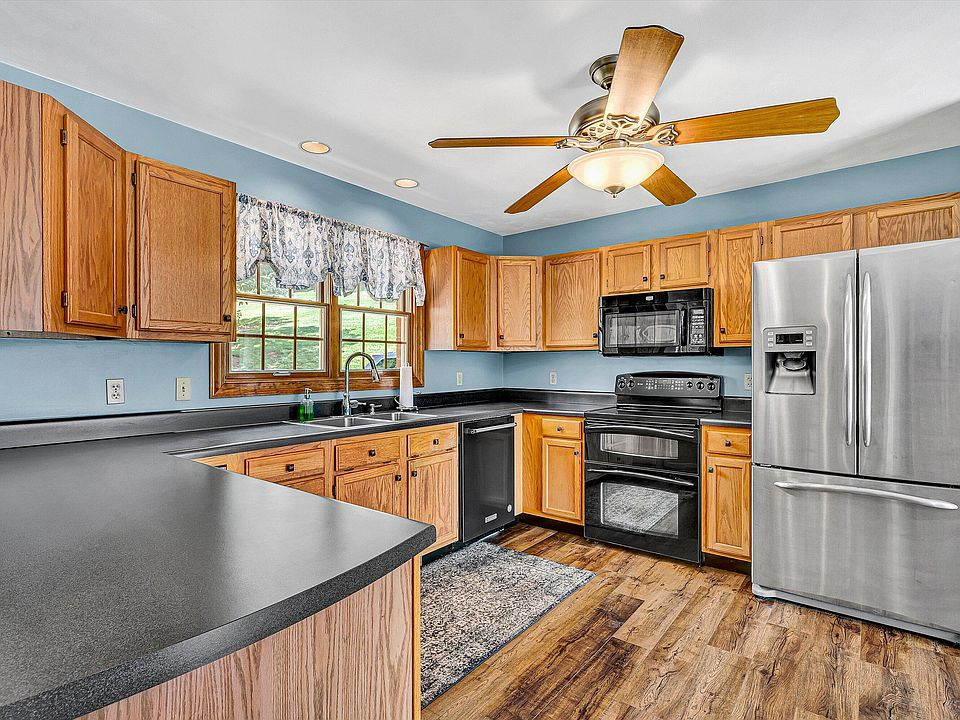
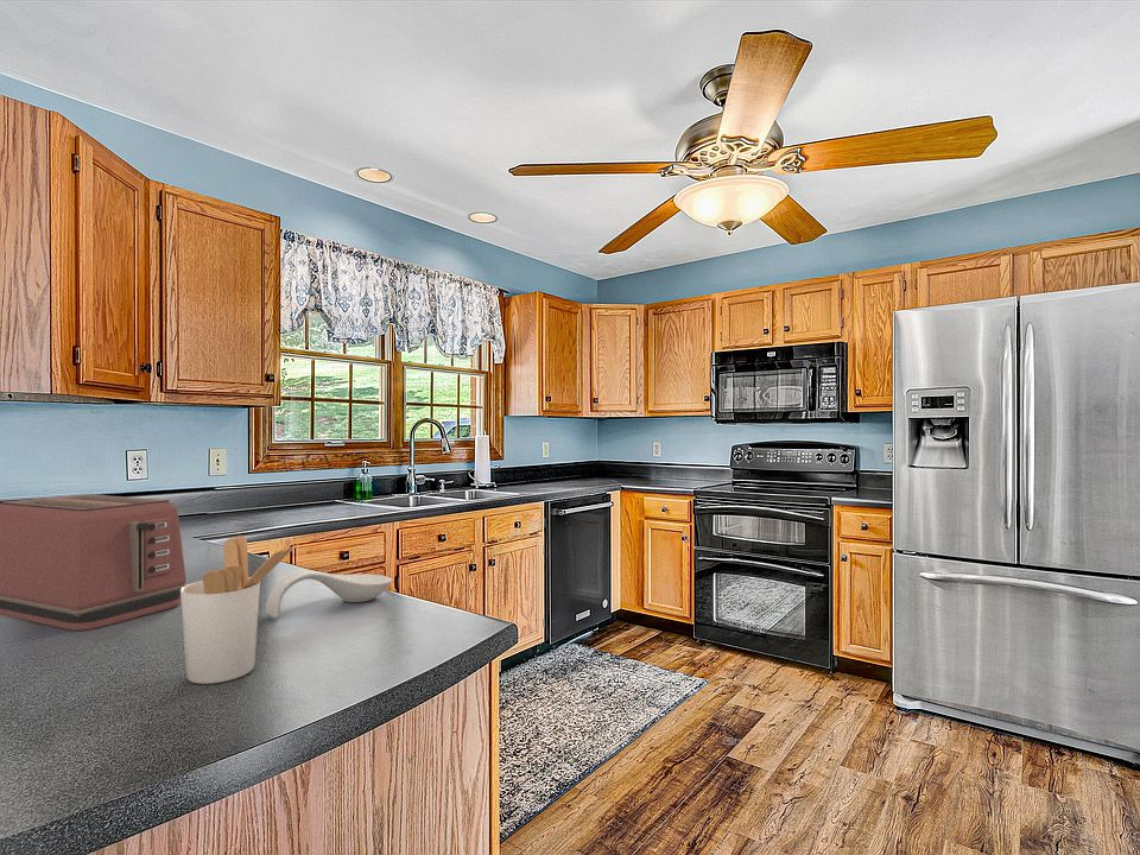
+ spoon rest (332, 585)
+ utensil holder (241, 606)
+ toaster (88, 555)
